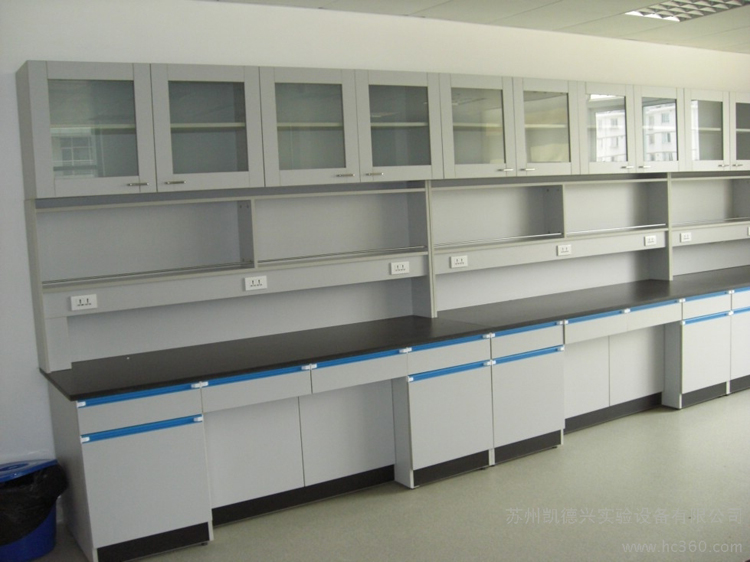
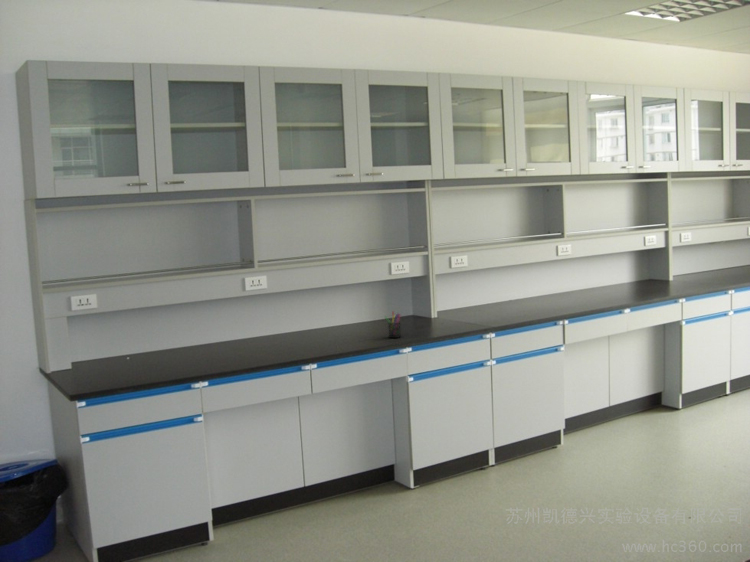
+ pen holder (392, 324)
